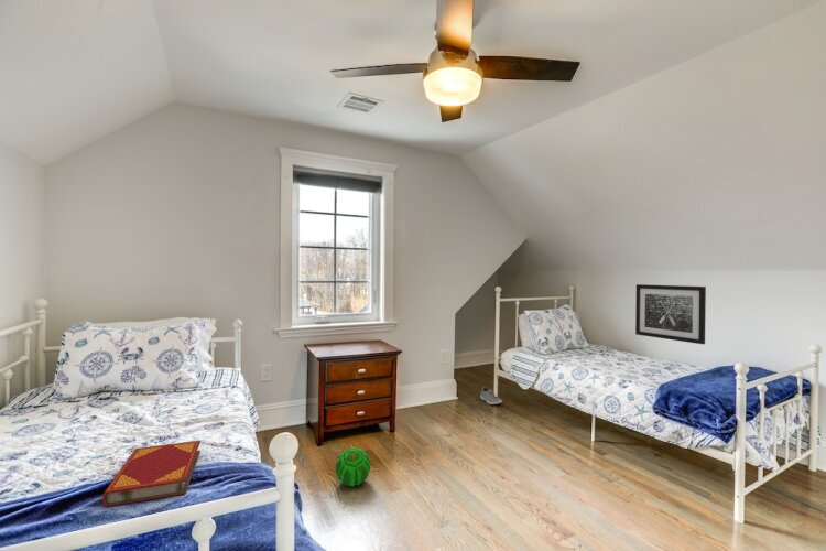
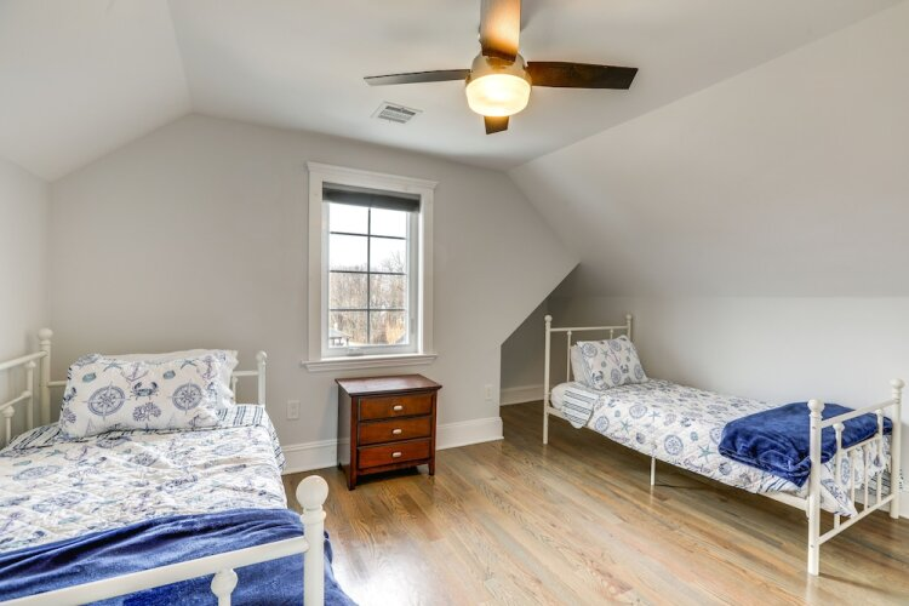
- hardback book (157, 468)
- ball (352, 466)
- wall art (667, 312)
- sneaker (490, 396)
